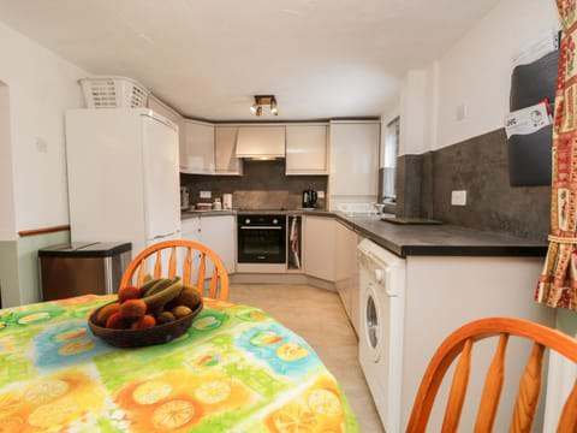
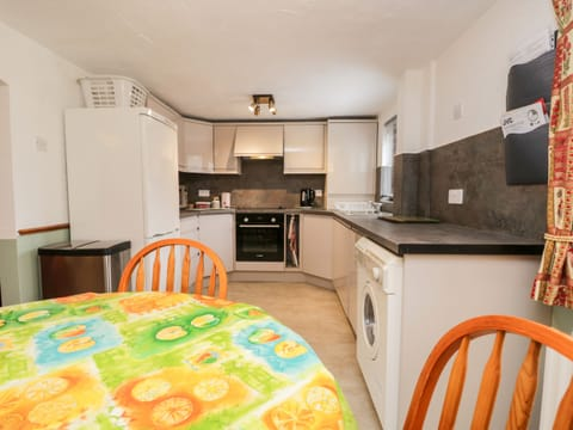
- fruit bowl (148, 302)
